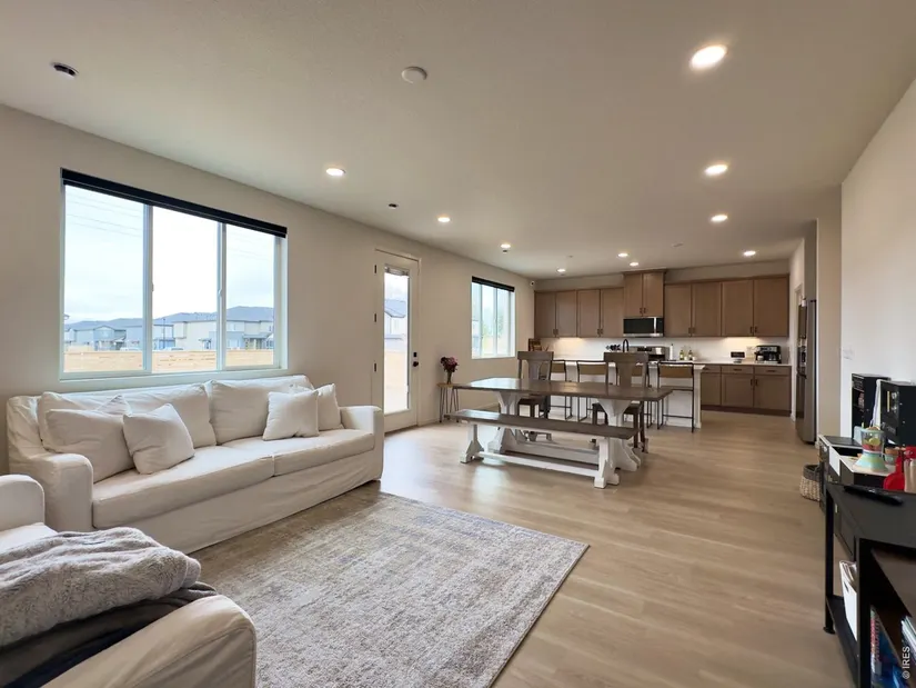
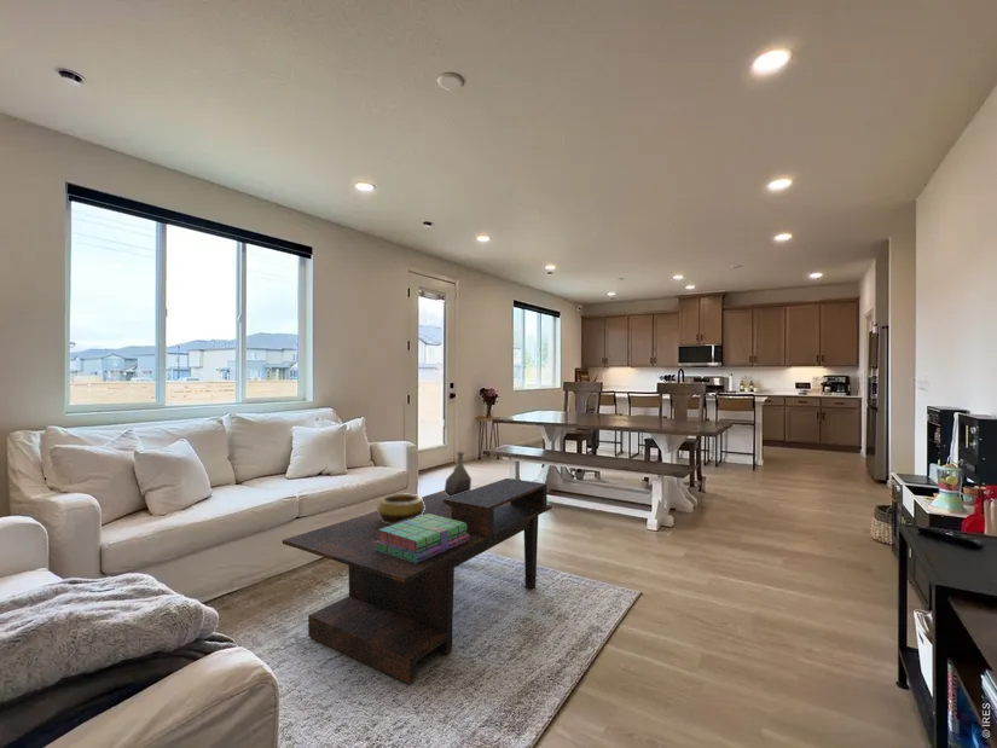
+ stack of books (423, 535)
+ decorative bowl (401, 508)
+ vase (458, 475)
+ coffee table (433, 556)
